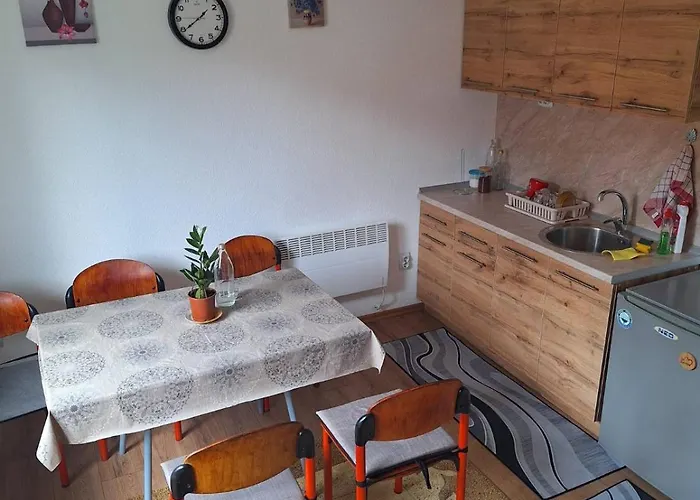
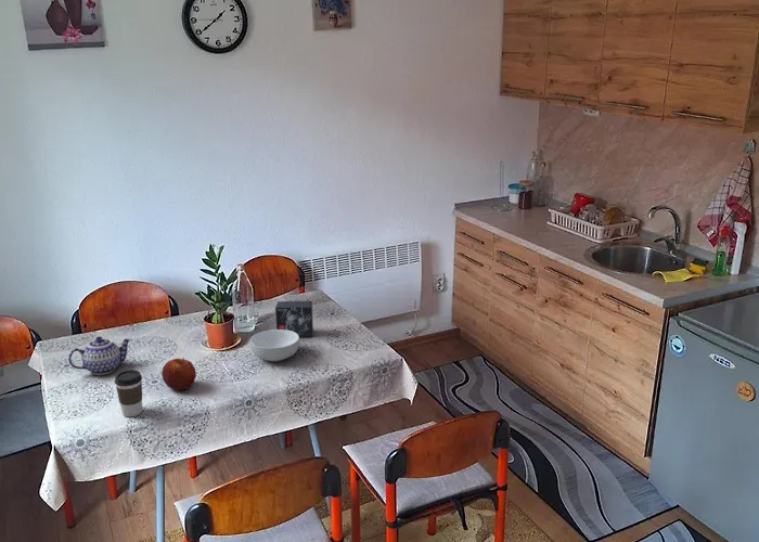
+ small box (294, 319)
+ teapot (101, 353)
+ cereal bowl (274, 347)
+ apple (179, 373)
+ coffee cup (130, 393)
